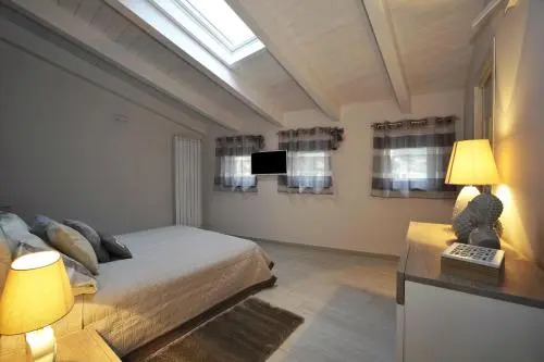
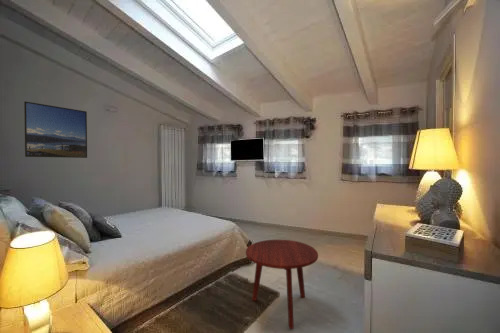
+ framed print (58, 132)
+ side table (286, 278)
